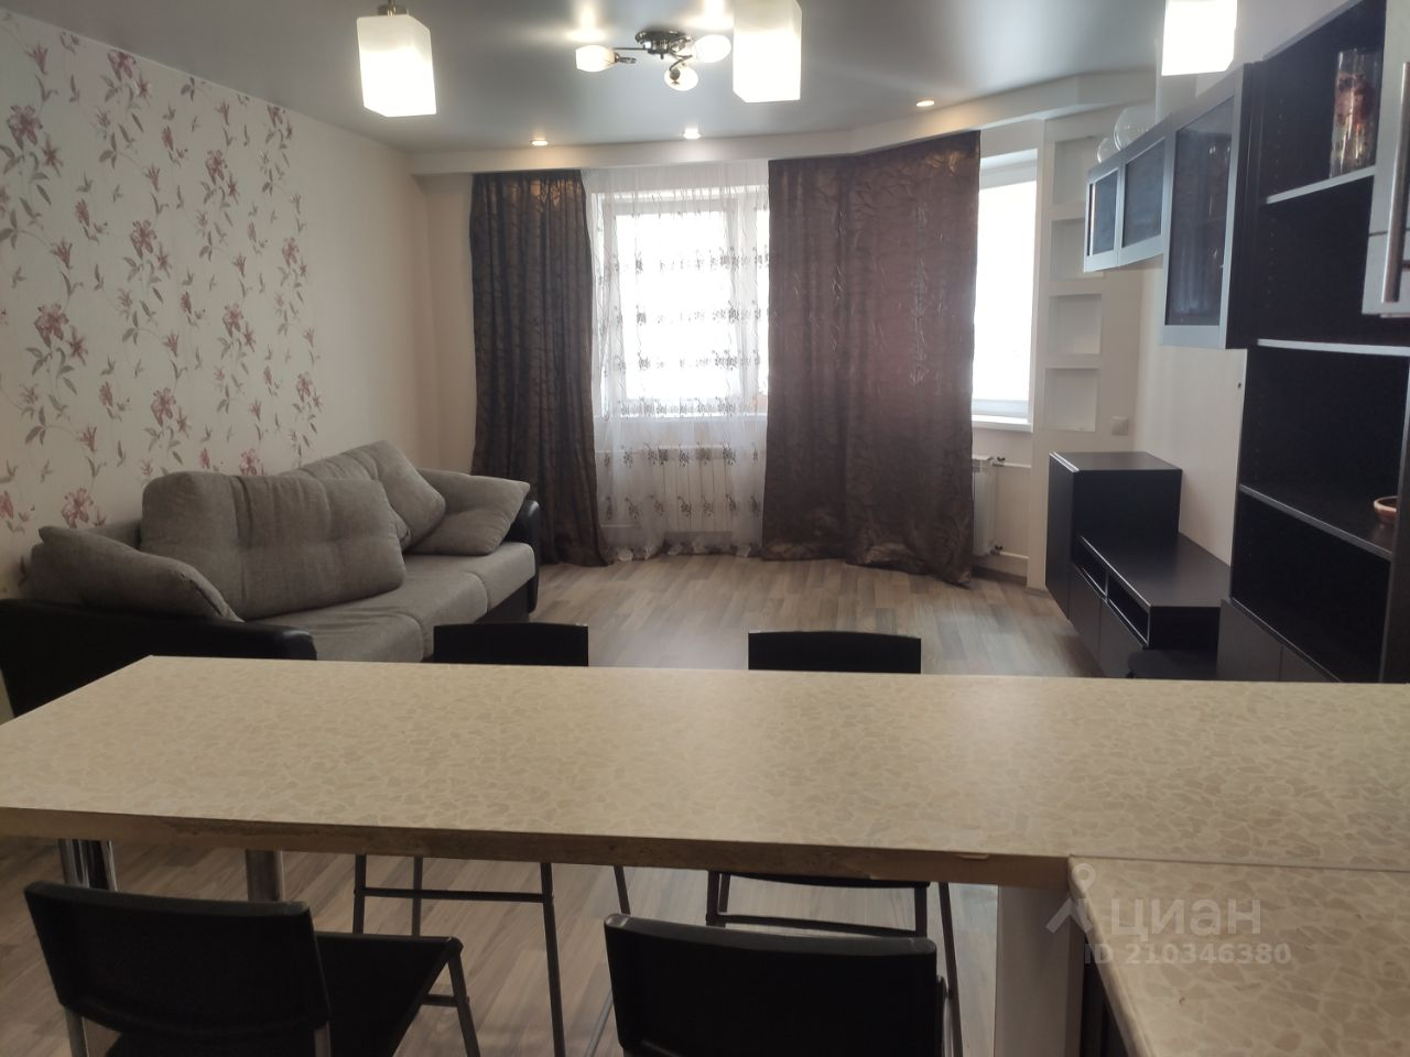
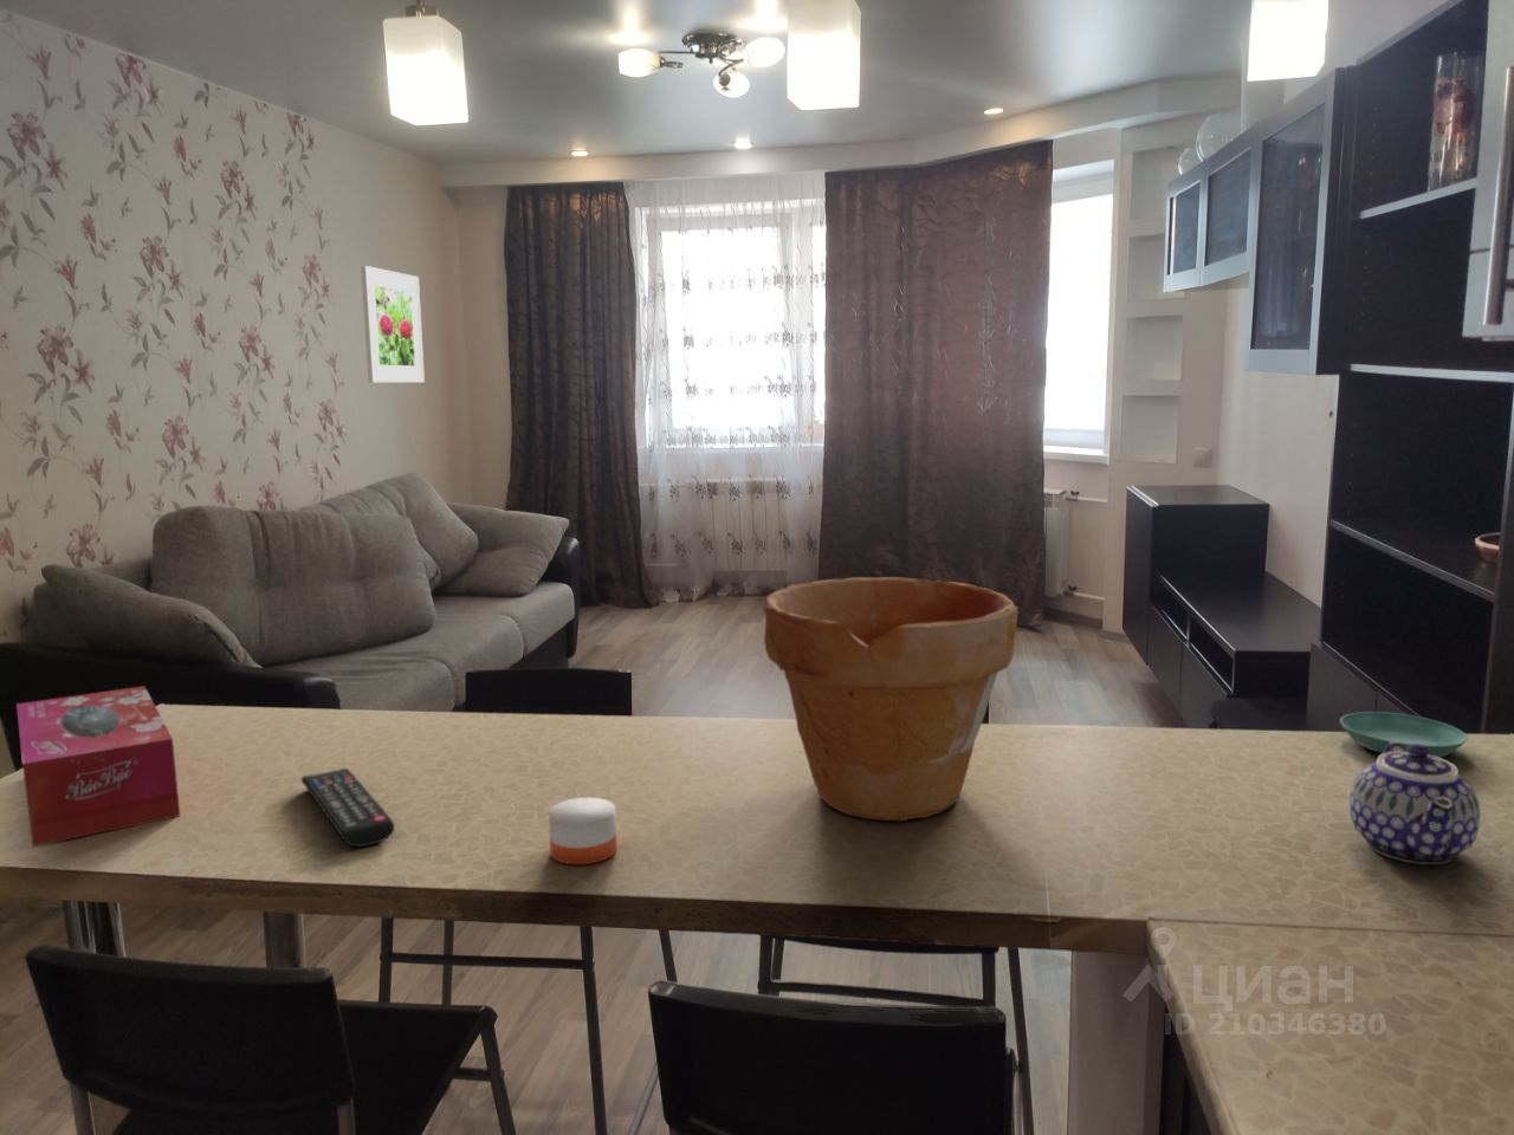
+ teapot (1414, 796)
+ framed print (393, 327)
+ flower pot (886, 697)
+ saucer (1401, 737)
+ tissue box (93, 757)
+ candle (582, 807)
+ remote control (345, 804)
